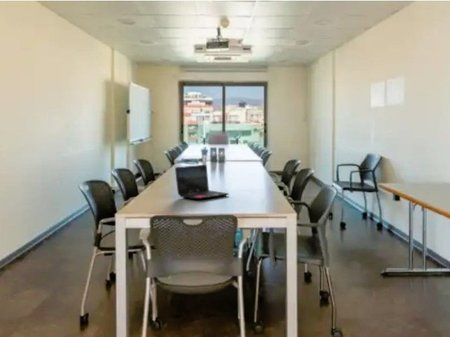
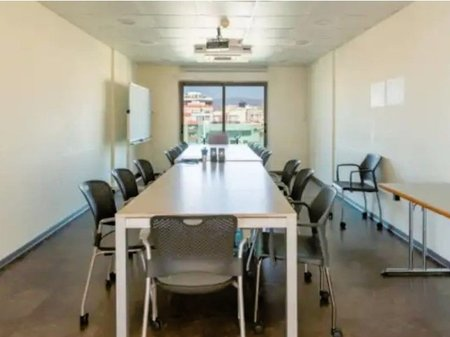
- laptop (202, 181)
